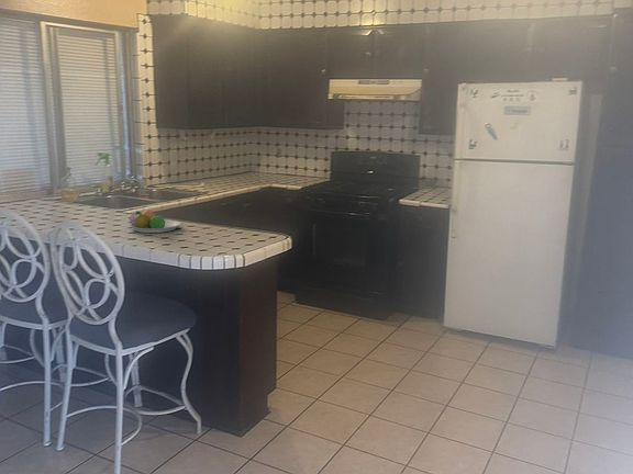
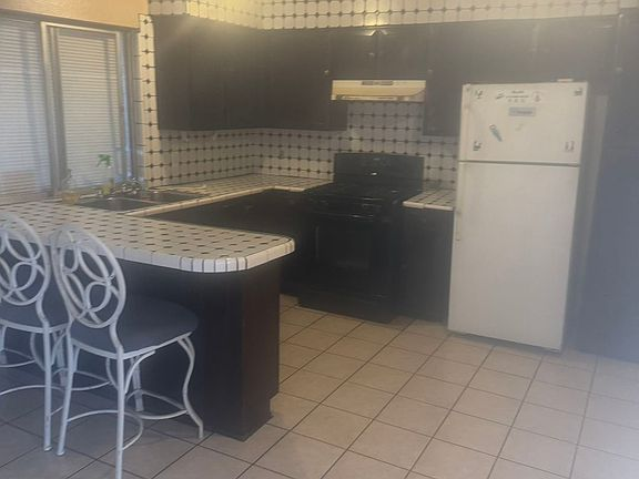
- fruit bowl (154, 219)
